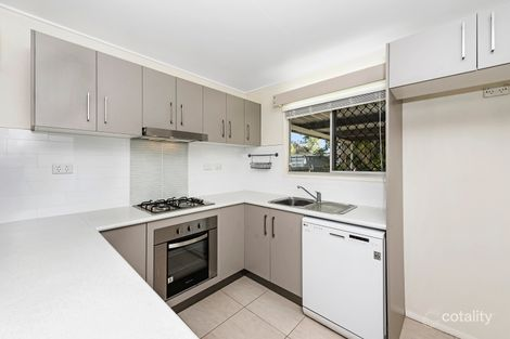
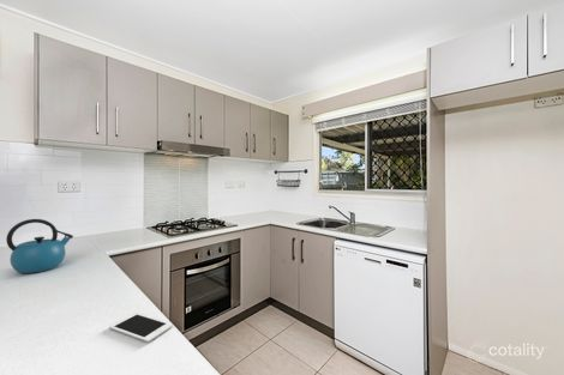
+ kettle (42, 243)
+ cell phone (140, 326)
